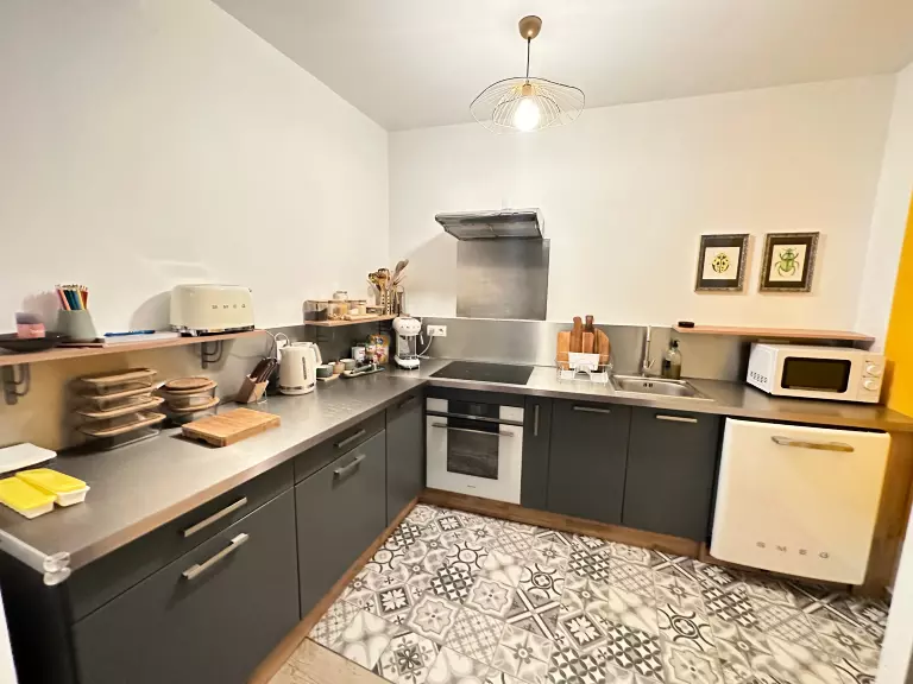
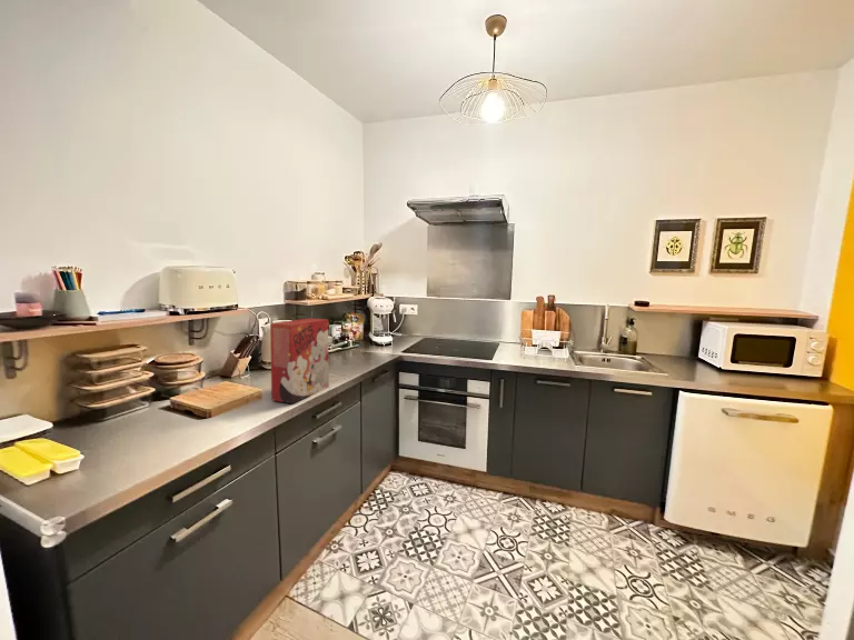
+ cereal box (301, 358)
